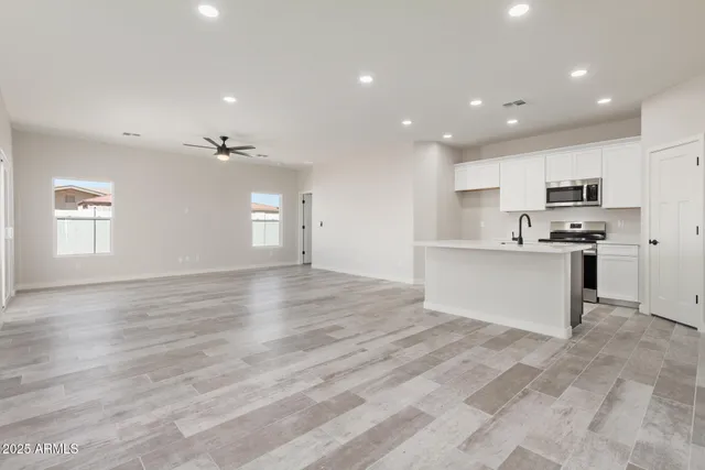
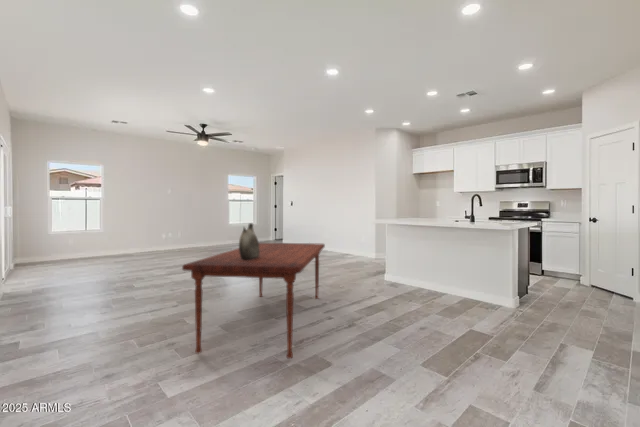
+ ceramic jug (249, 240)
+ dining table (271, 277)
